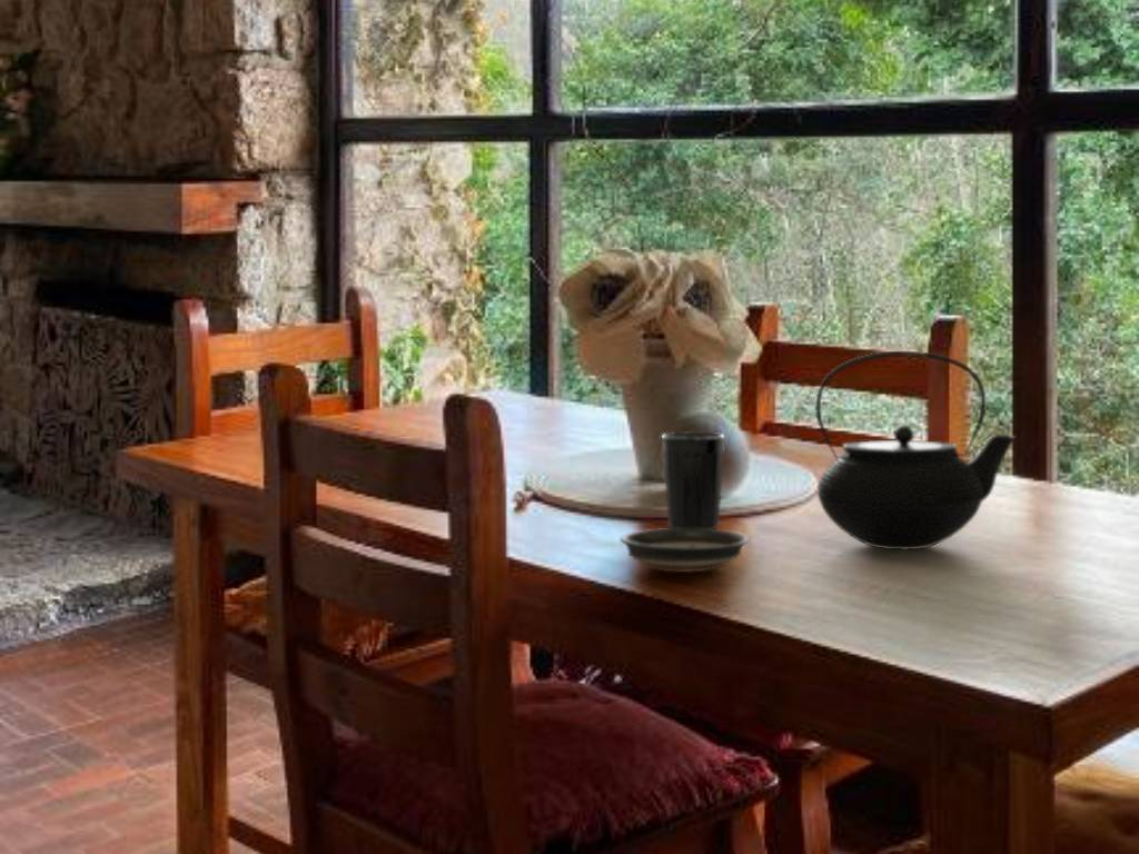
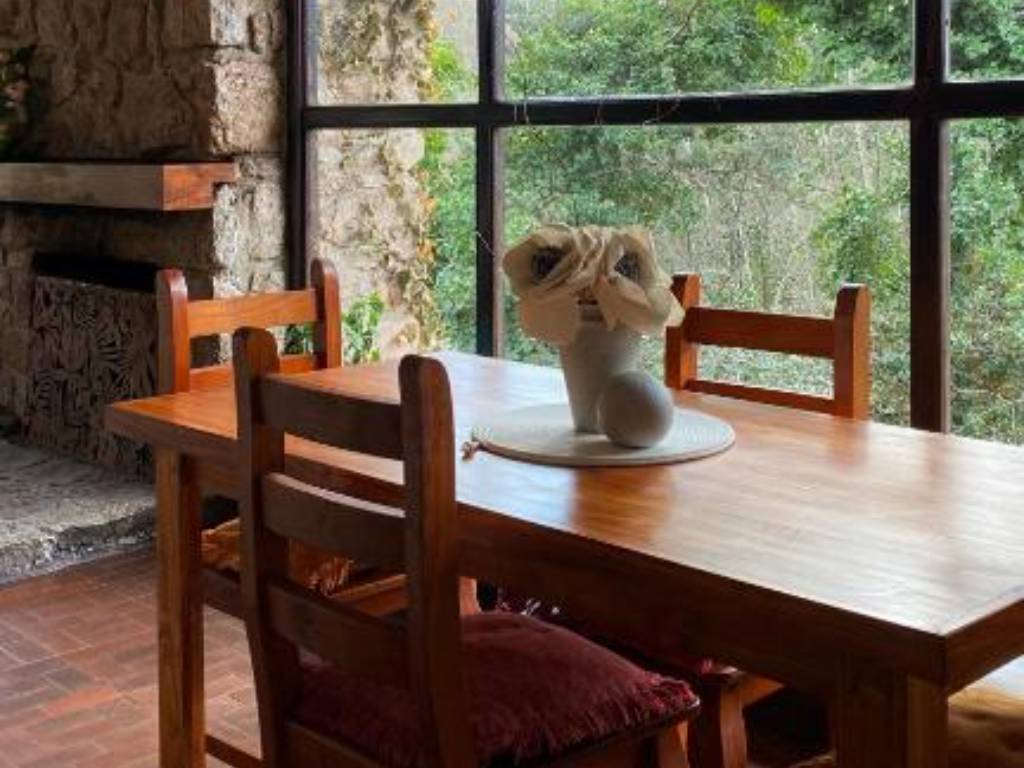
- teapot (914, 448)
- saucer (684, 553)
- cup (693, 480)
